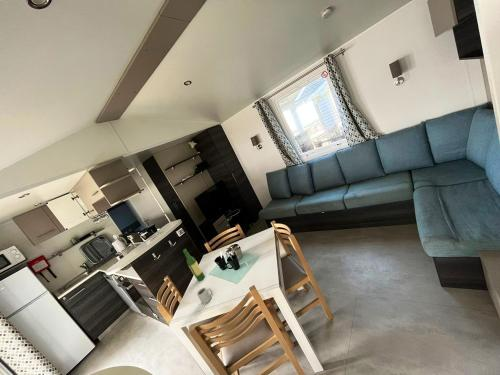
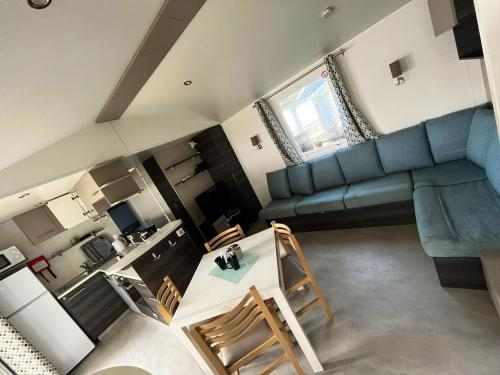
- wine bottle (193, 264)
- cup (205, 294)
